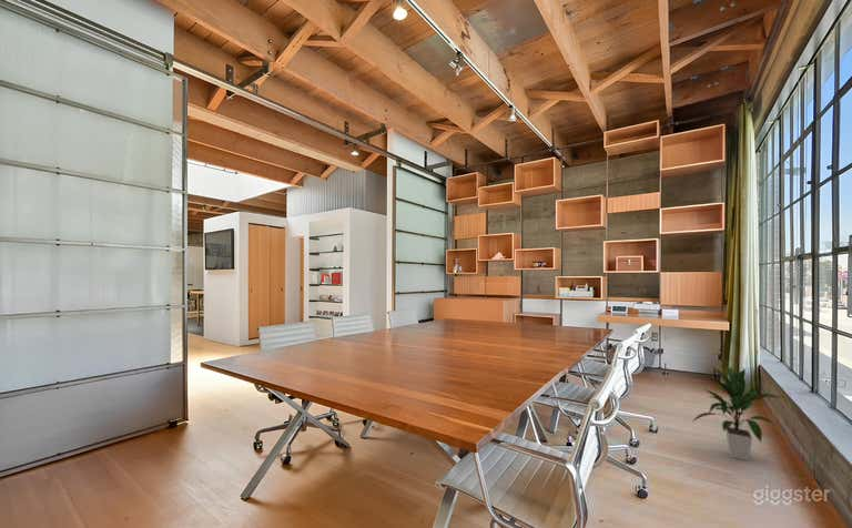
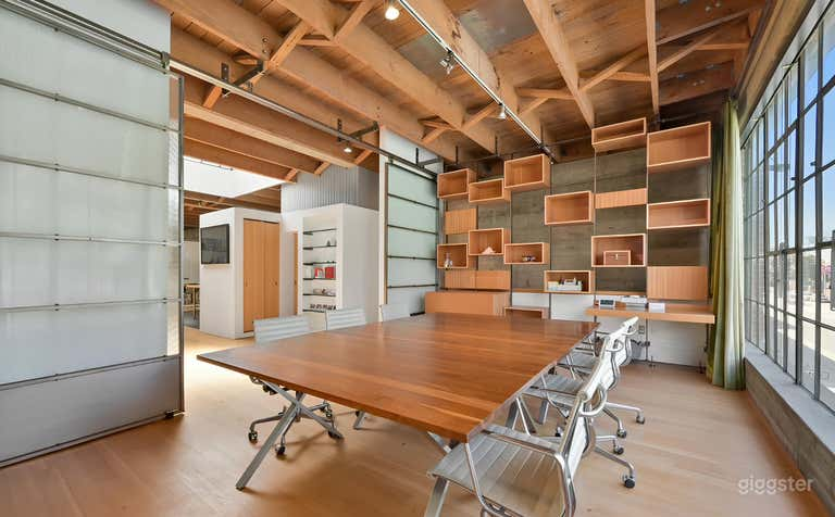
- indoor plant (733, 409)
